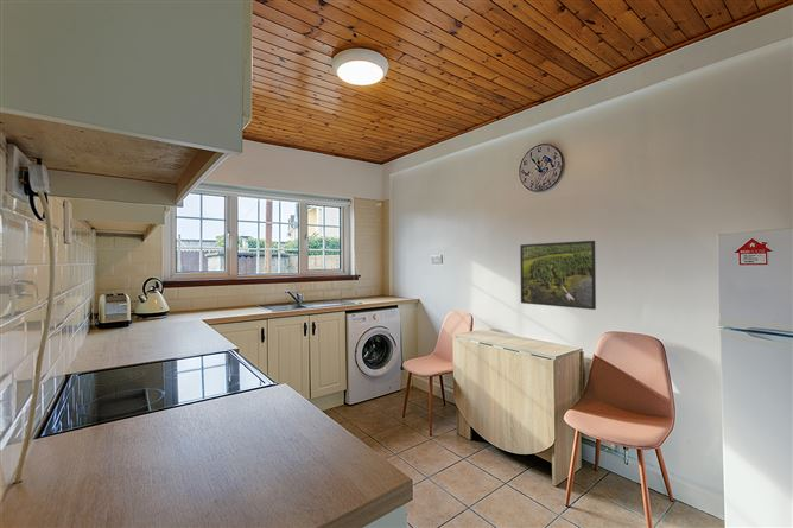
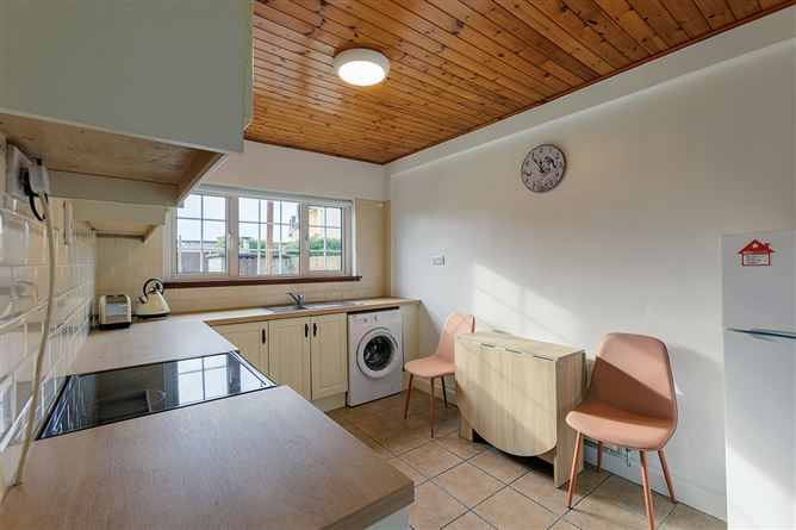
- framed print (554, 274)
